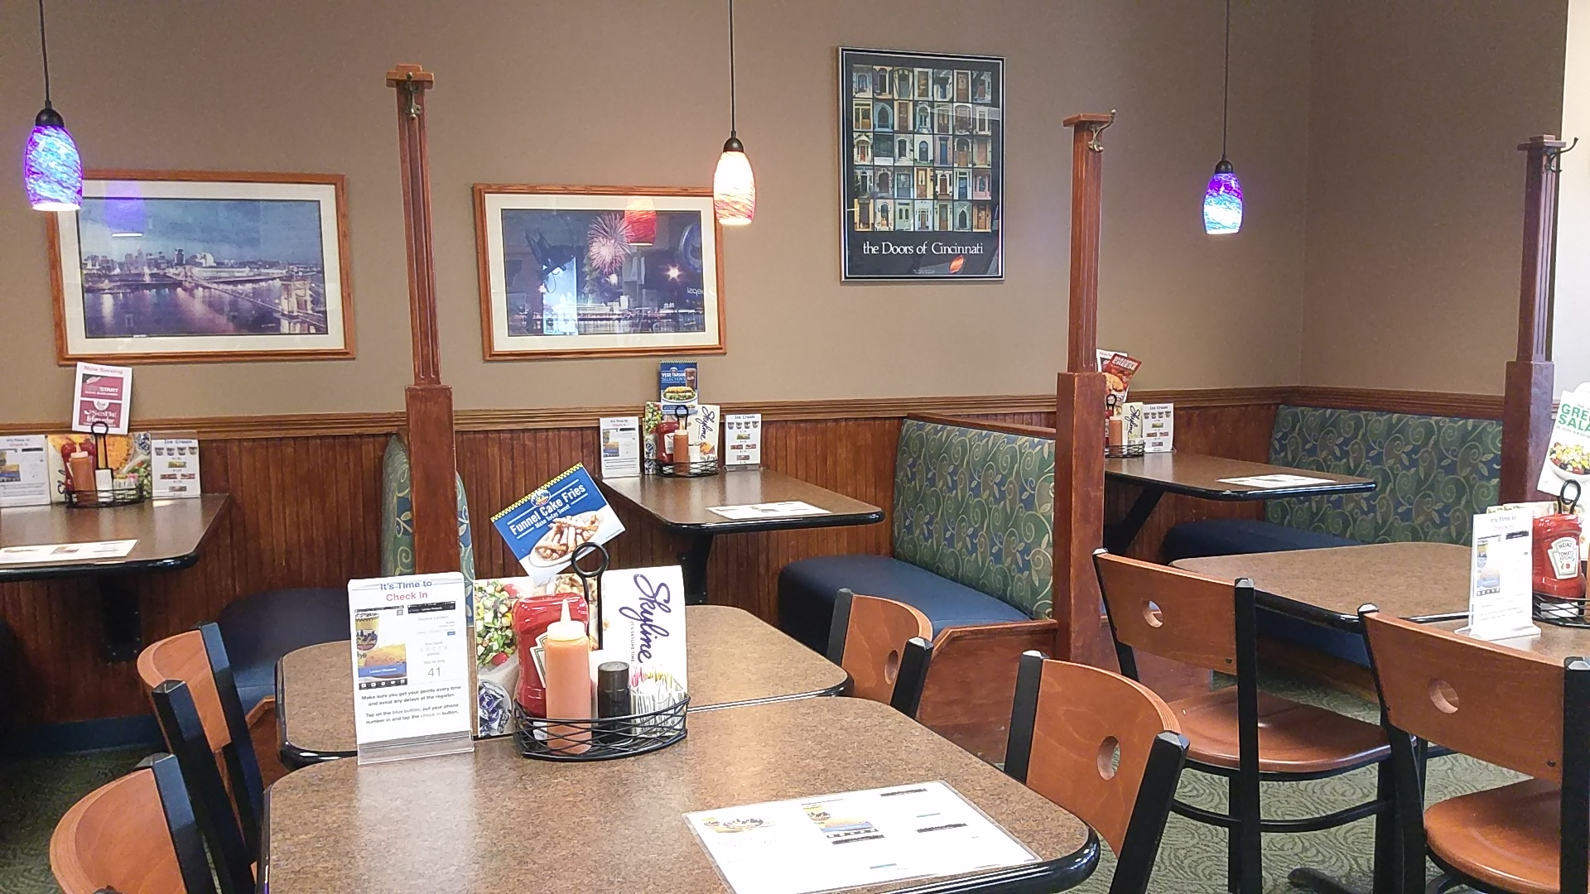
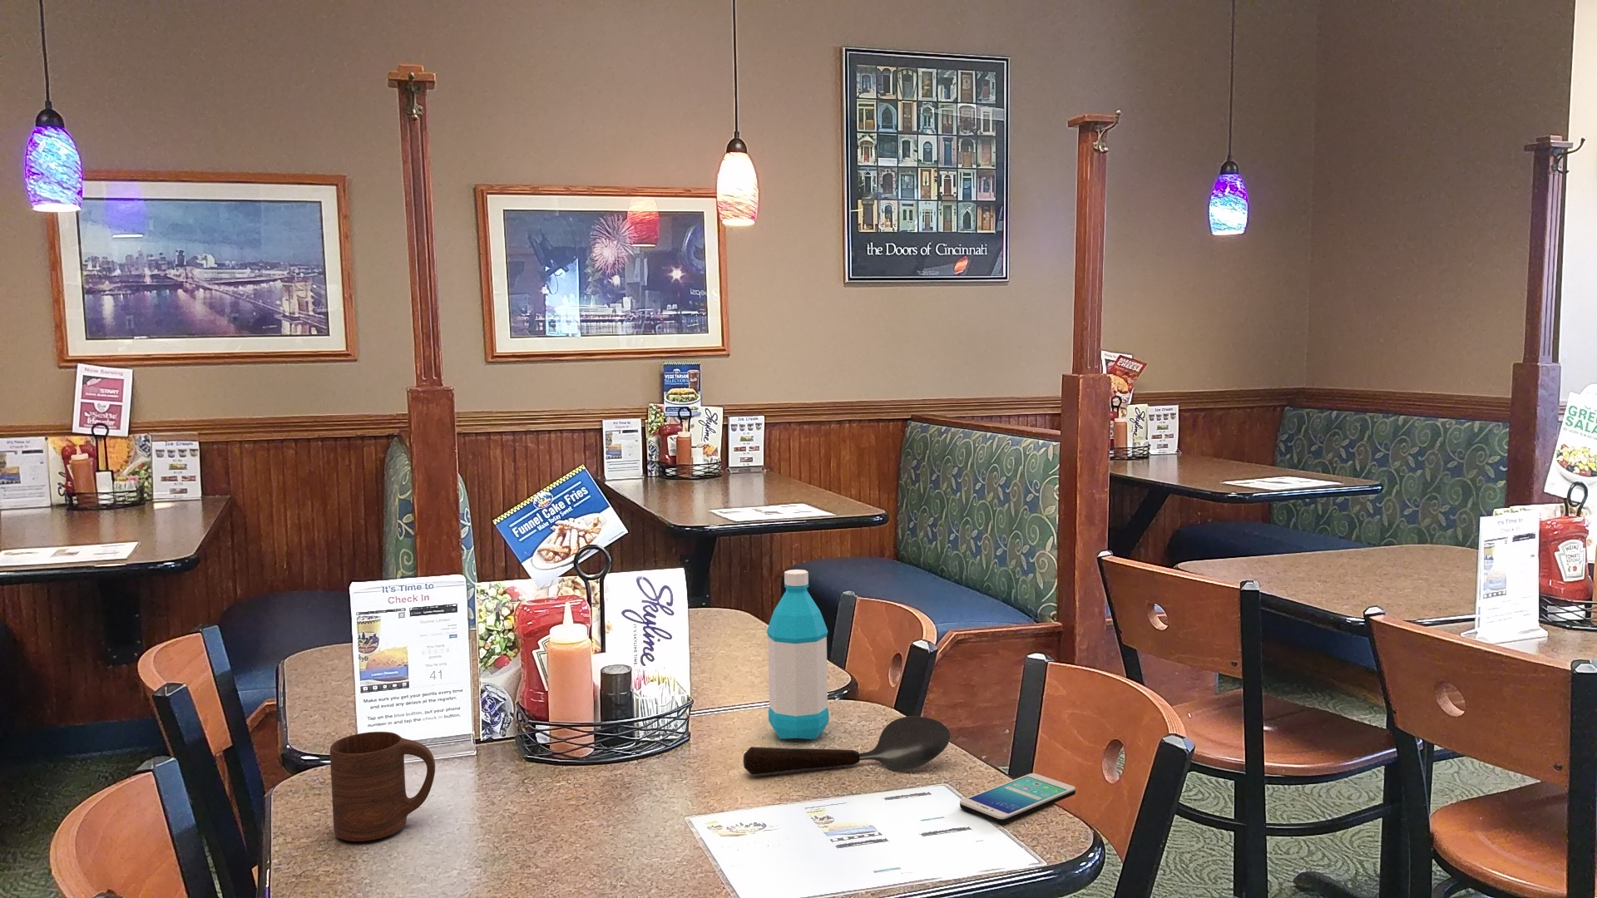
+ cup (381, 783)
+ smartphone (1018, 796)
+ spoon (848, 750)
+ water bottle (796, 652)
